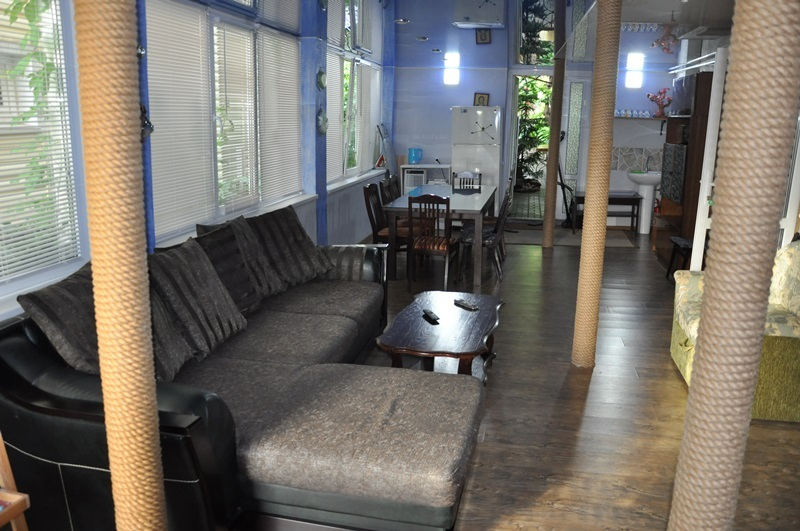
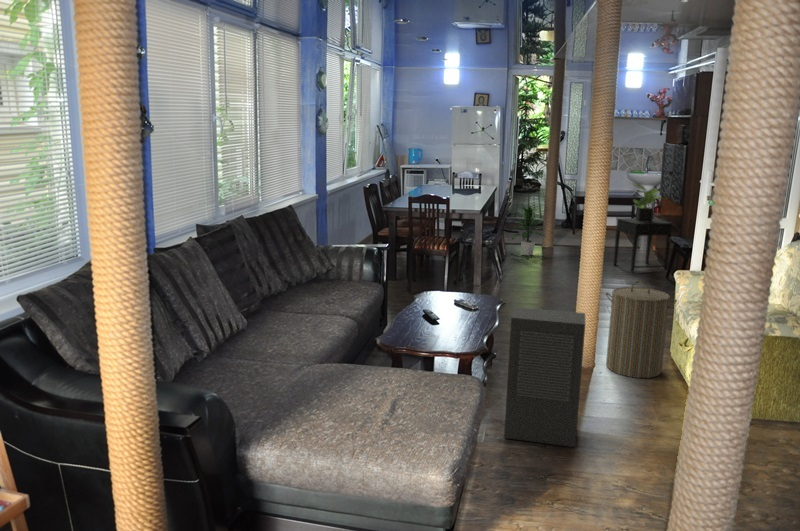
+ air purifier (544, 375)
+ indoor plant (528, 229)
+ laundry hamper (637, 325)
+ potted plant (645, 201)
+ side table (636, 244)
